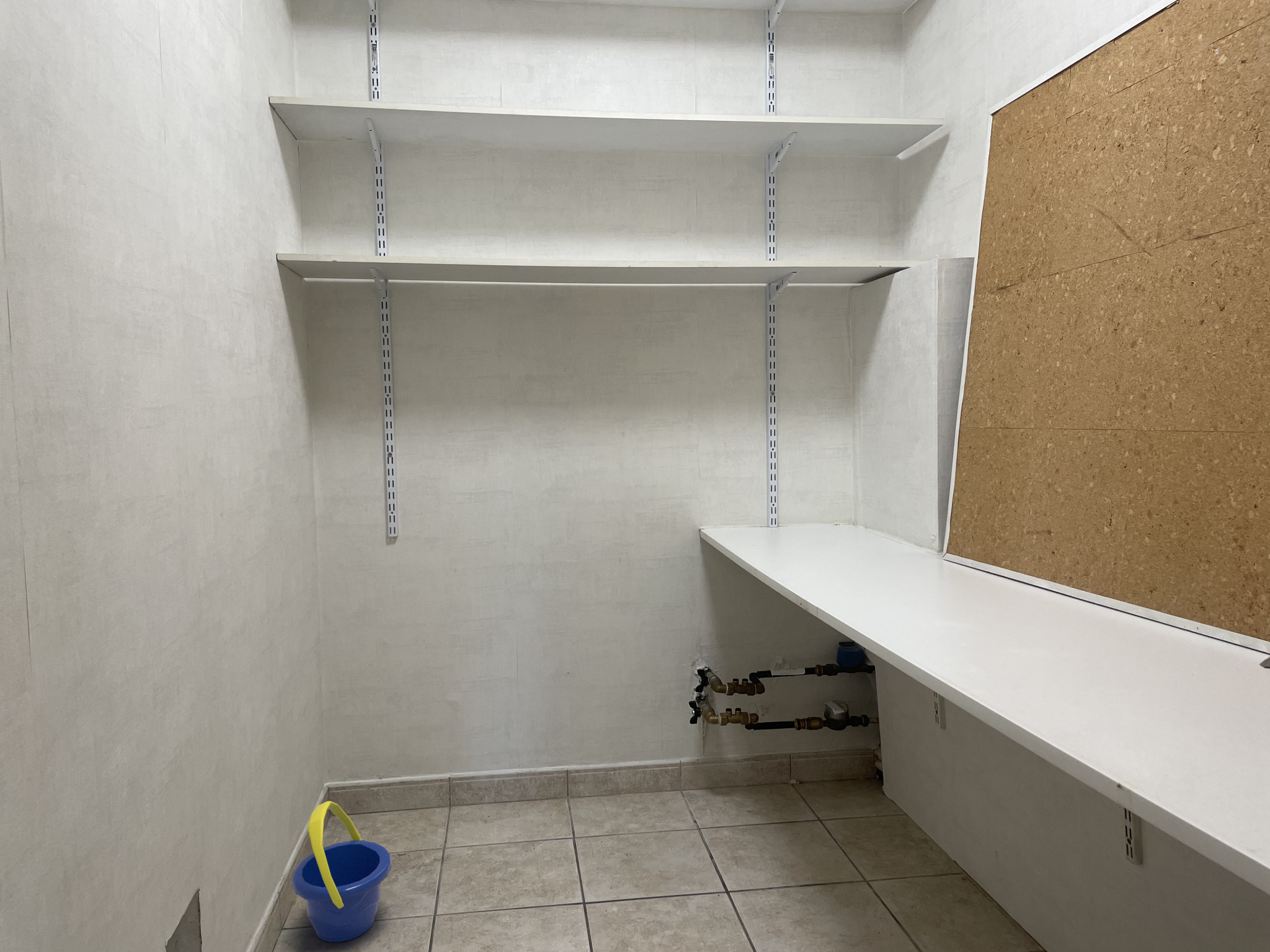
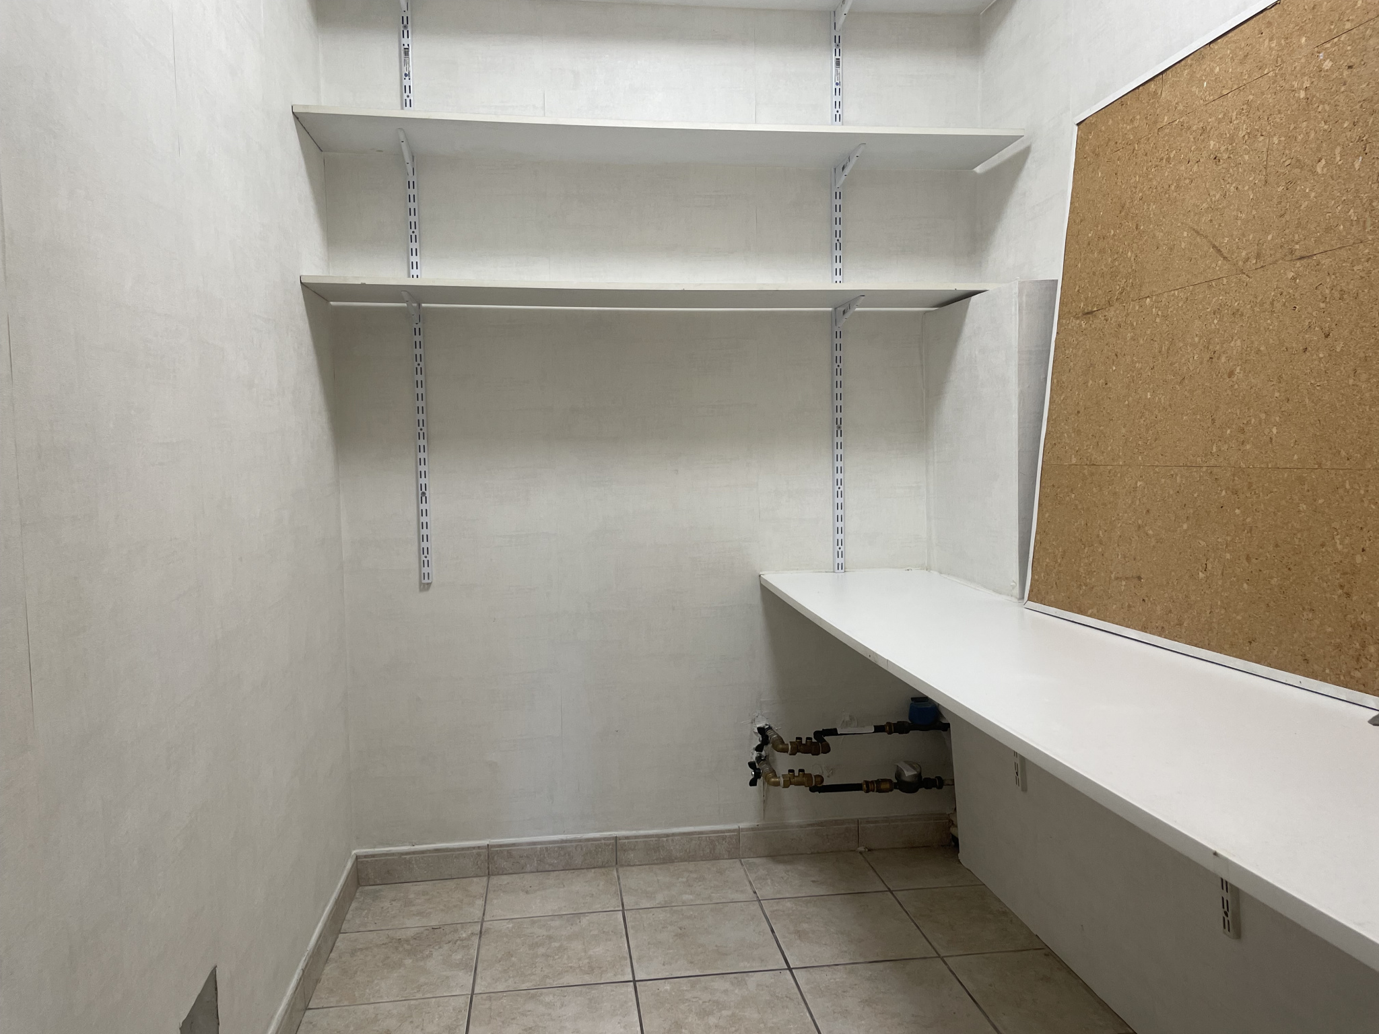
- bucket (342, 866)
